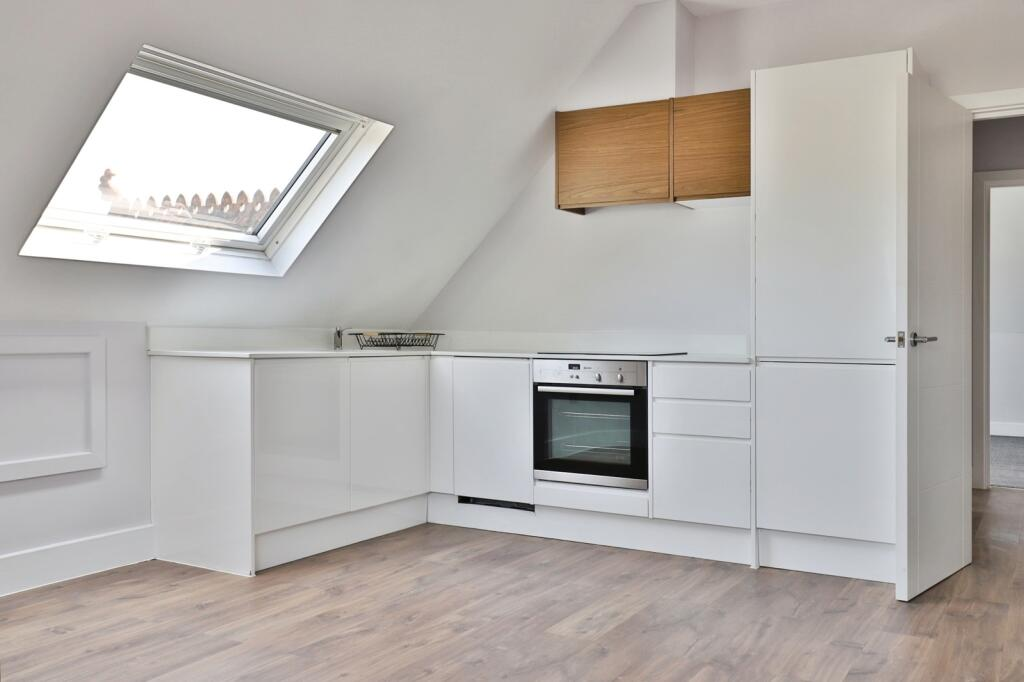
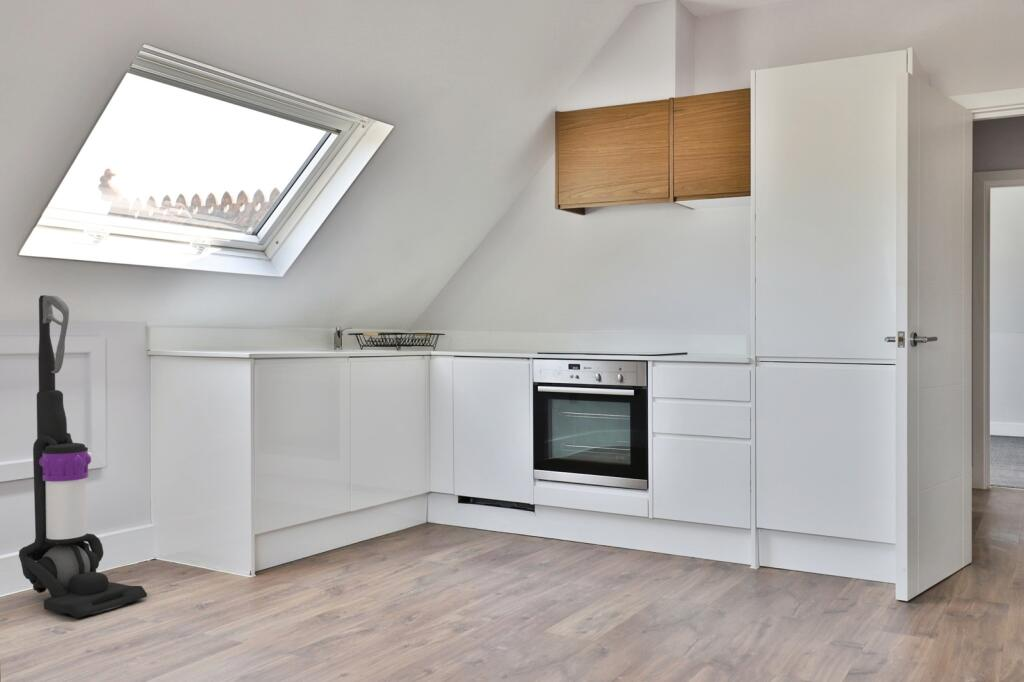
+ vacuum cleaner (72, 447)
